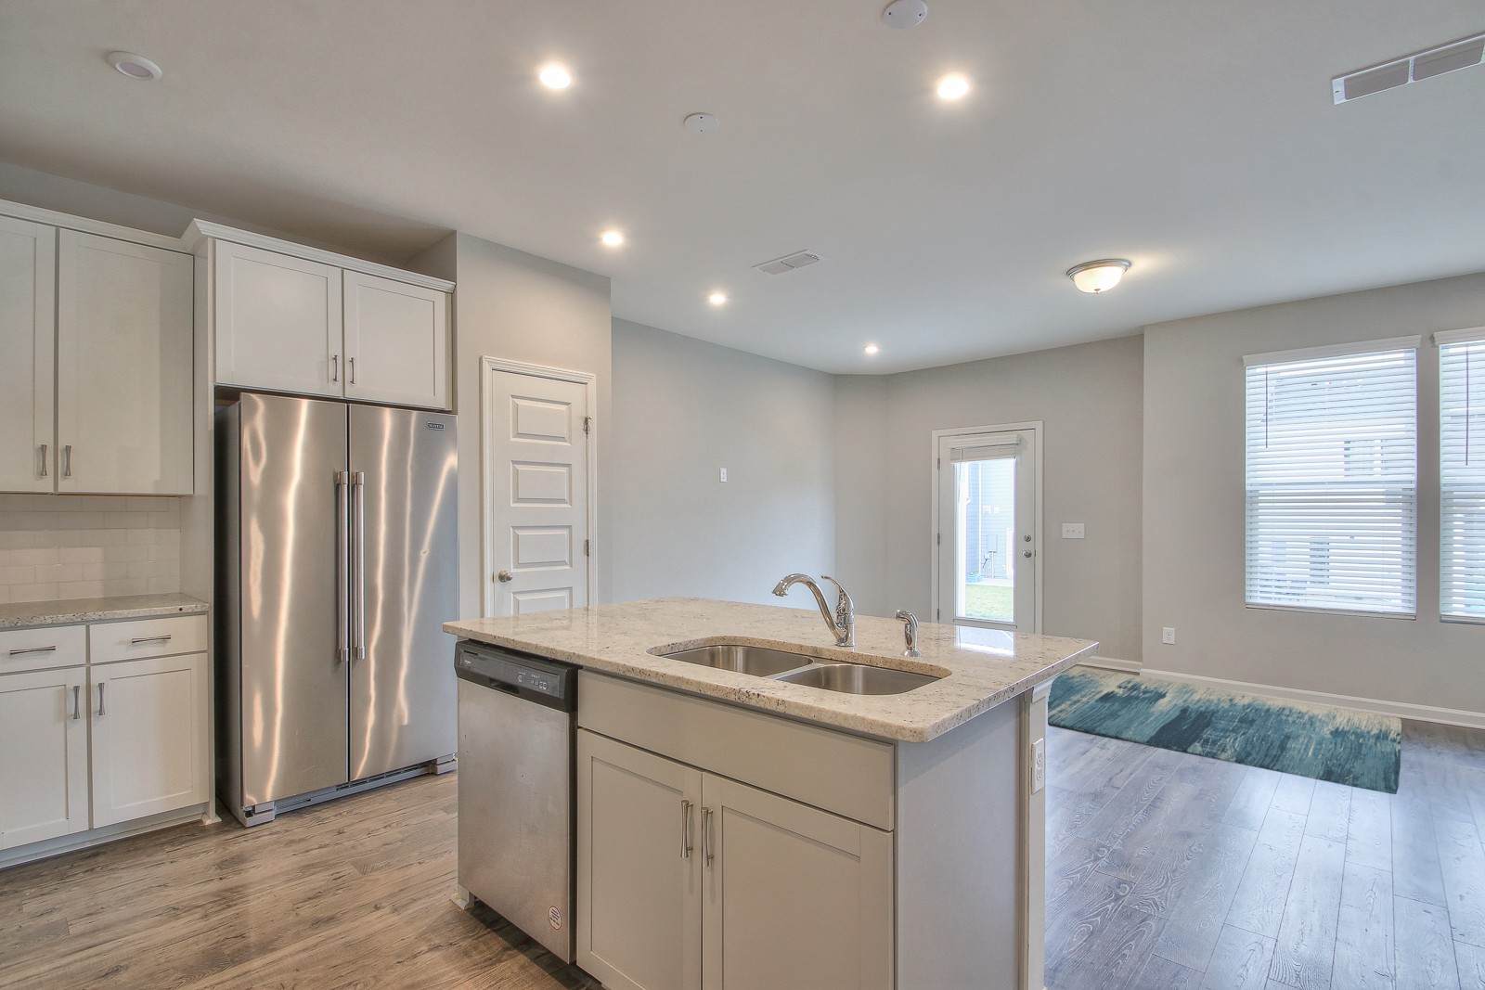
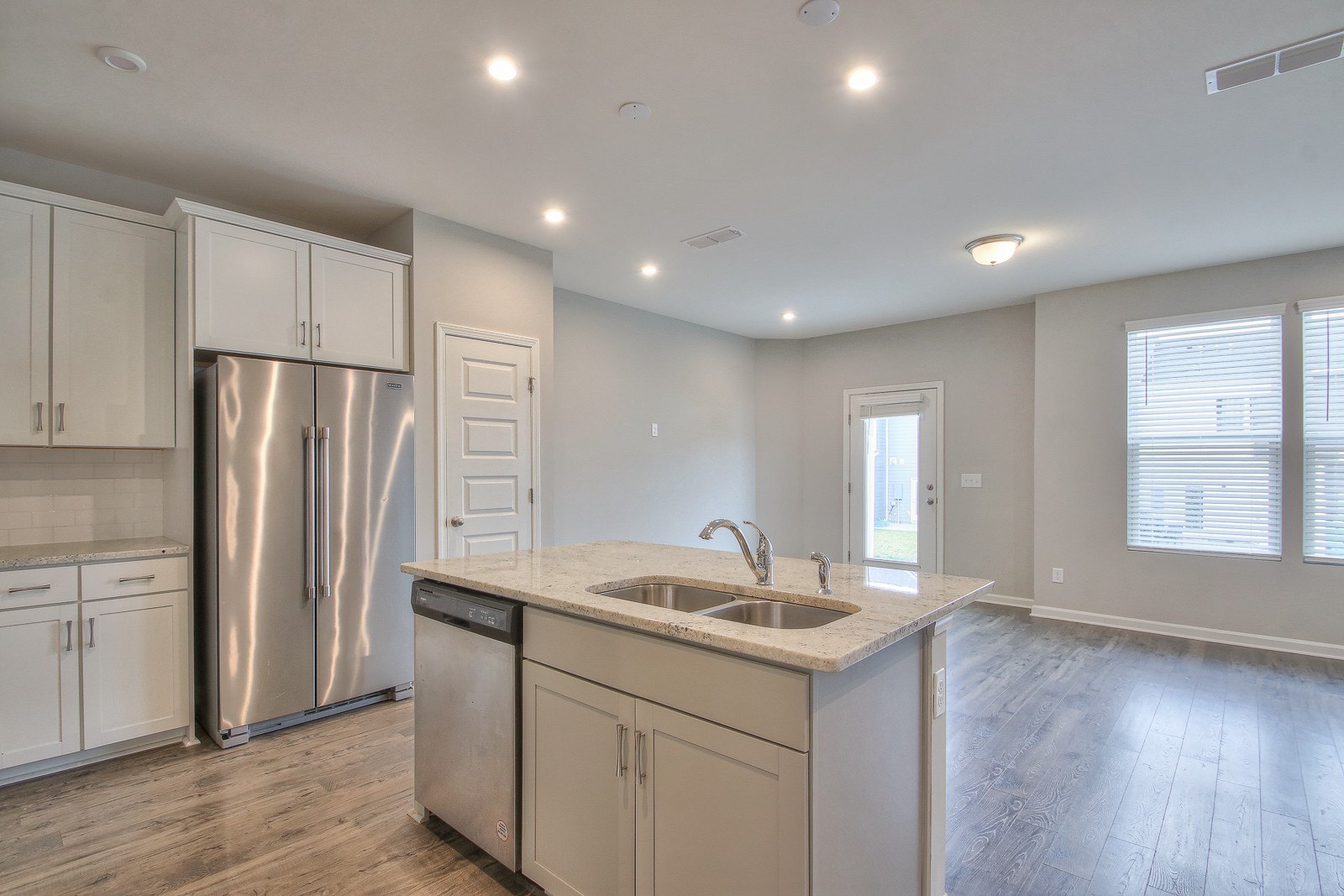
- rug (1141, 705)
